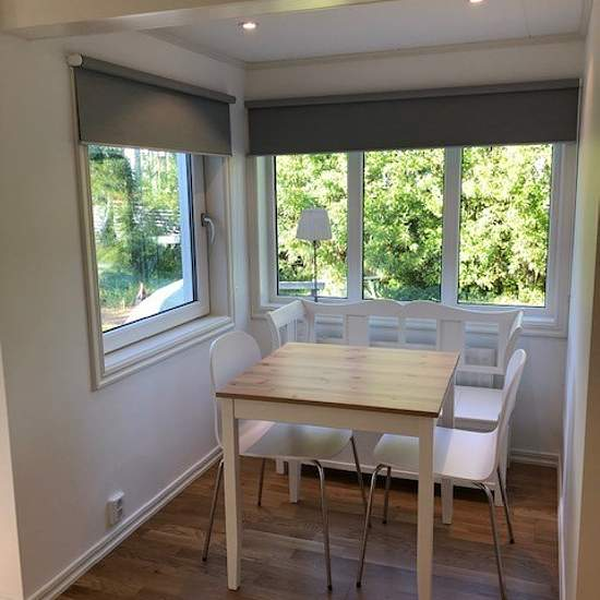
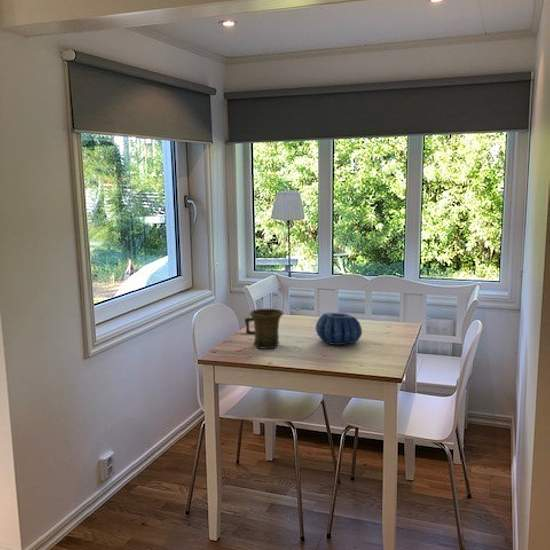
+ decorative bowl (338, 327)
+ mug (266, 329)
